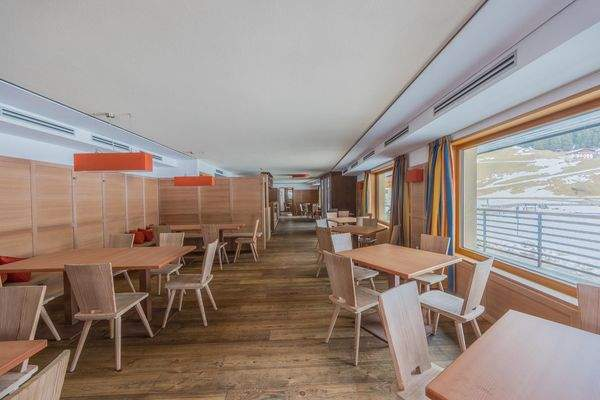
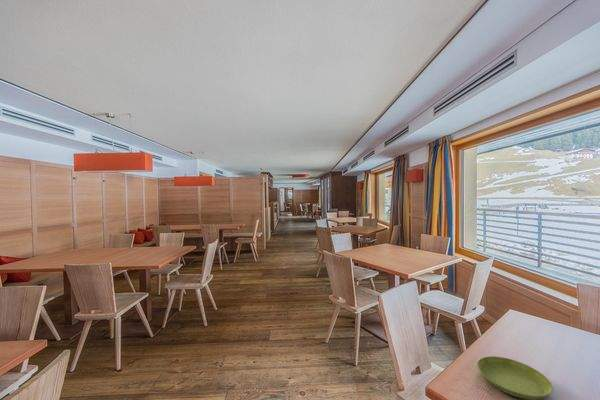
+ saucer (512, 378)
